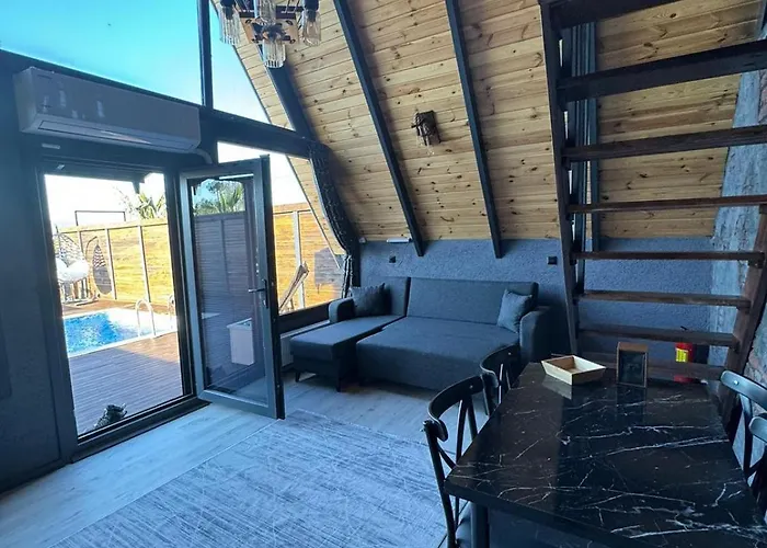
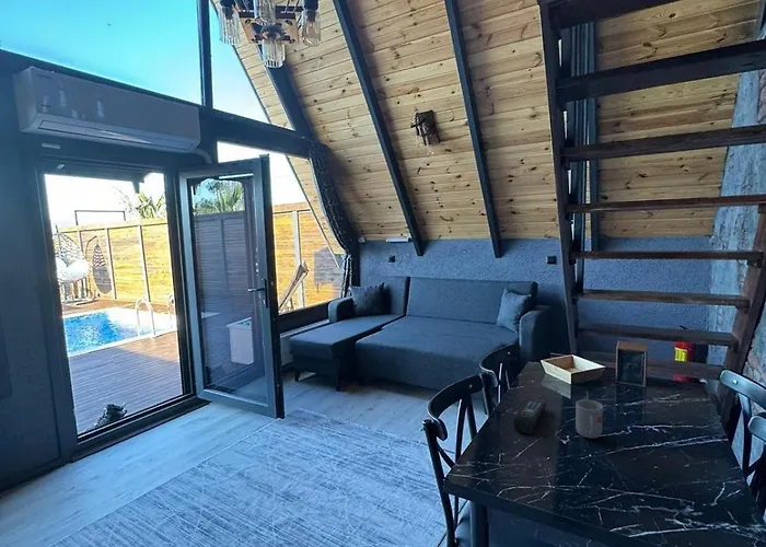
+ remote control (530, 414)
+ mug (589, 417)
